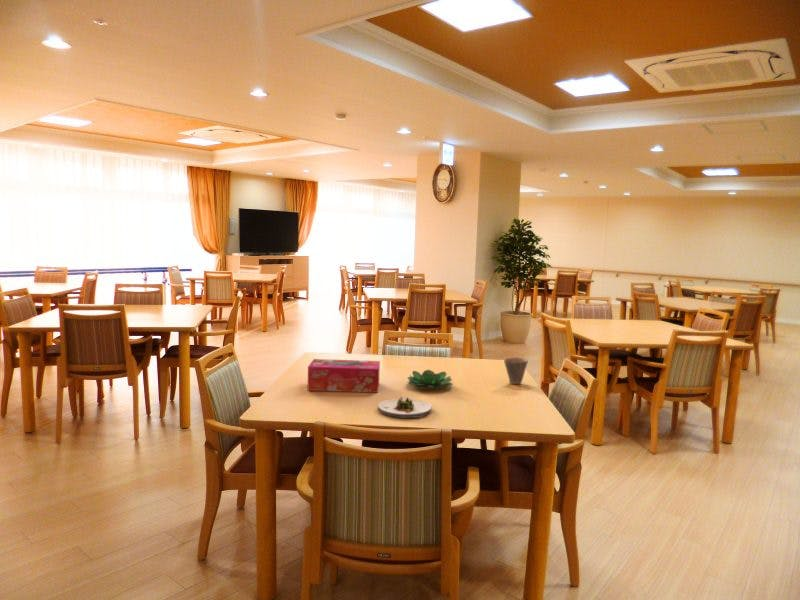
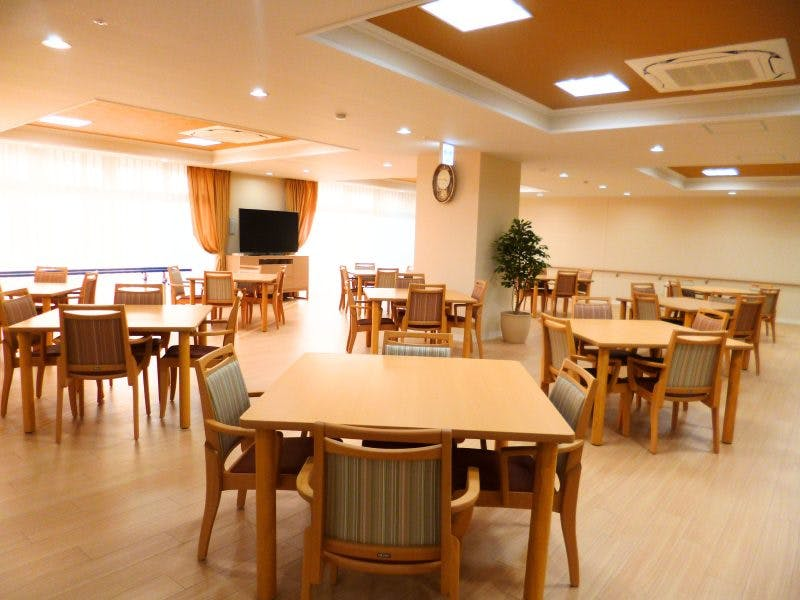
- tissue box (344, 375)
- salad plate (404, 404)
- cup (515, 371)
- succulent plant (429, 379)
